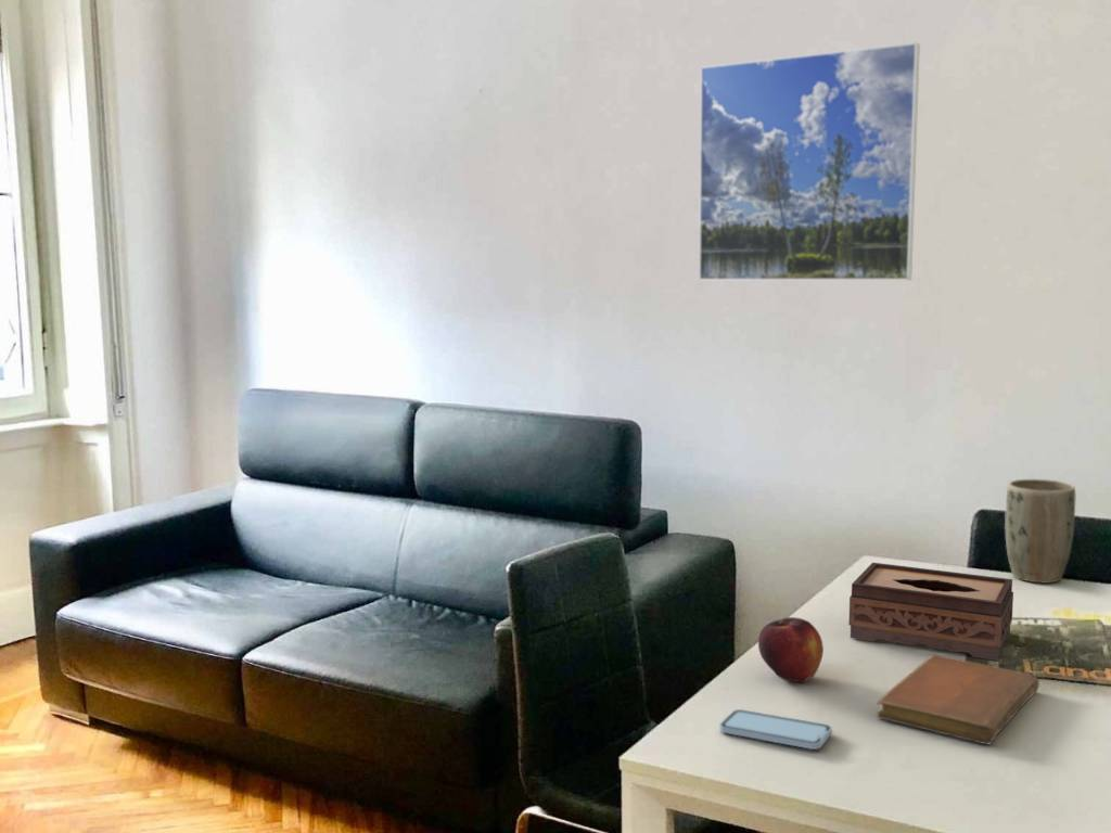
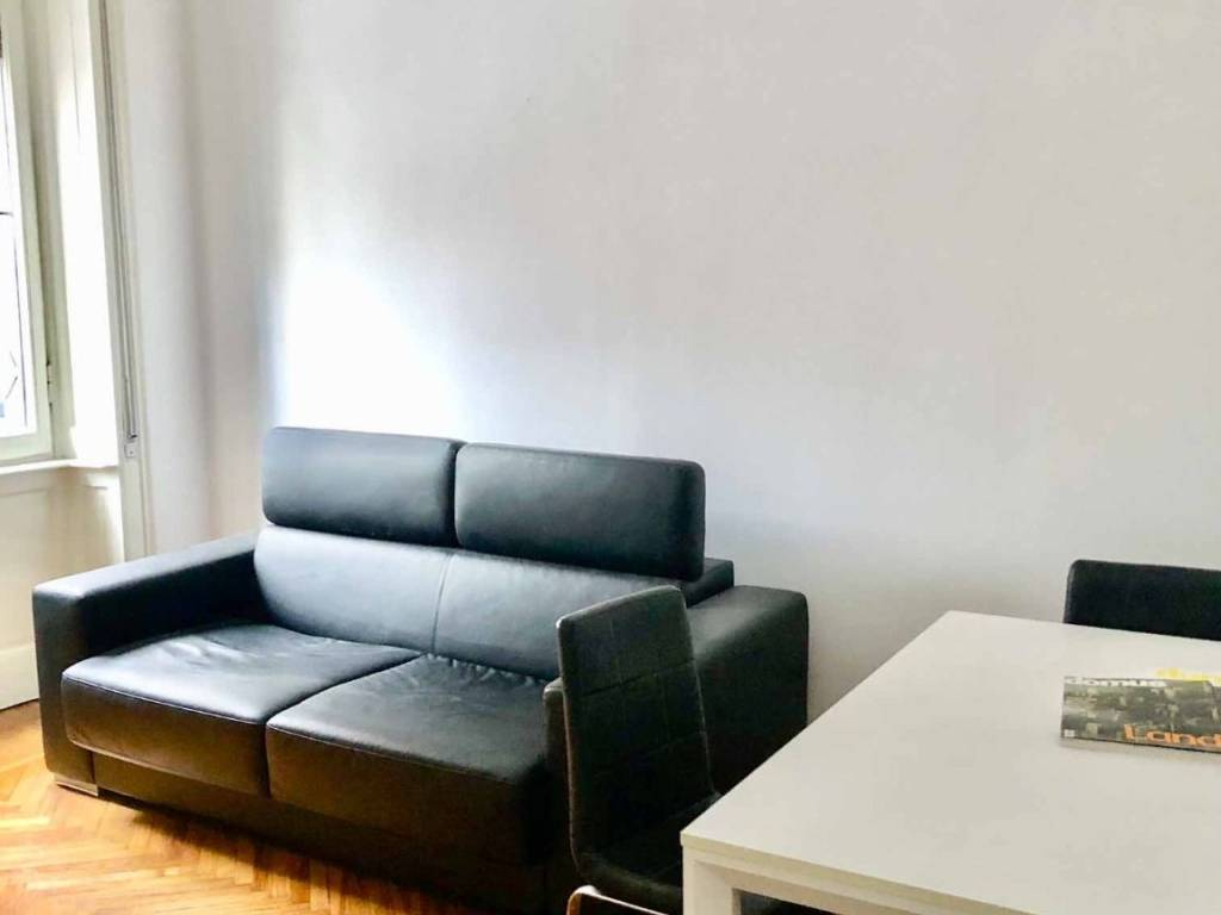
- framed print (802, 169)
- tissue box (931, 608)
- smartphone (775, 728)
- plant pot (1038, 530)
- fruit (790, 648)
- notebook (959, 695)
